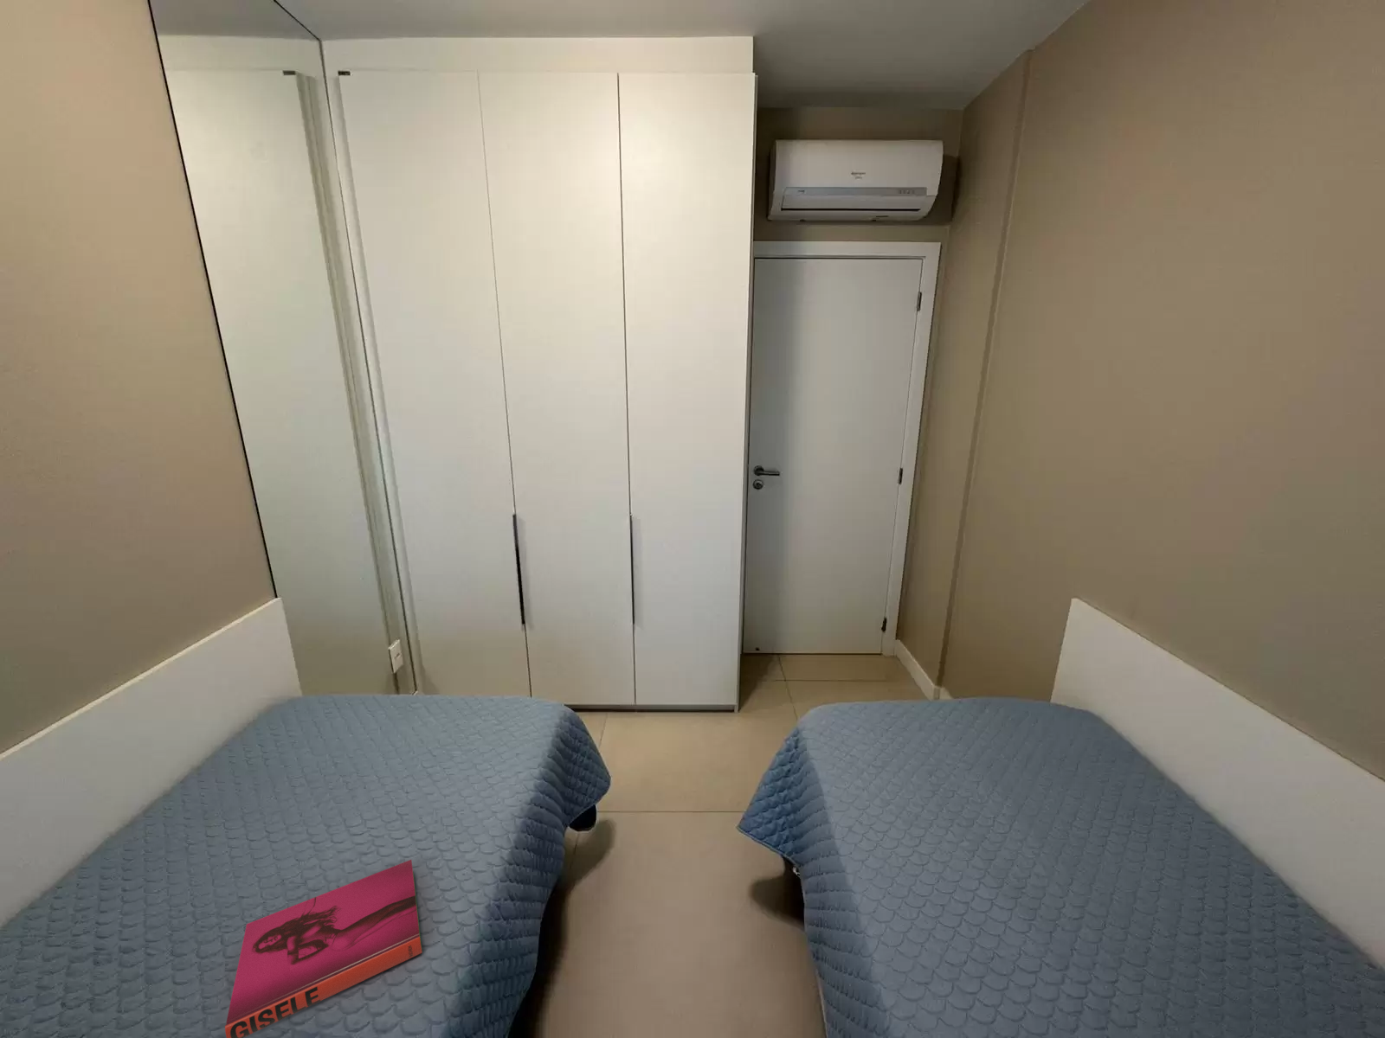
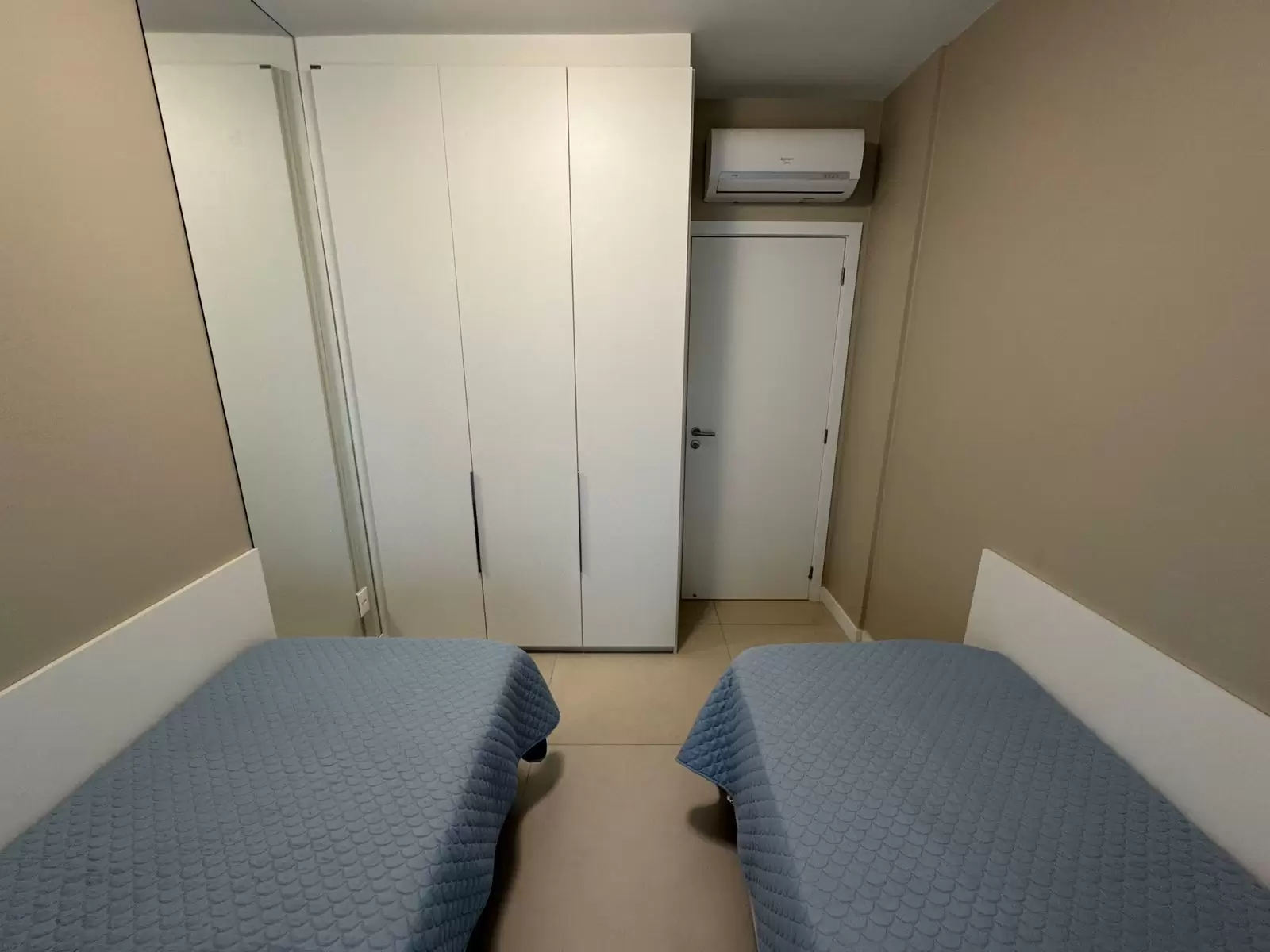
- hardback book (334, 939)
